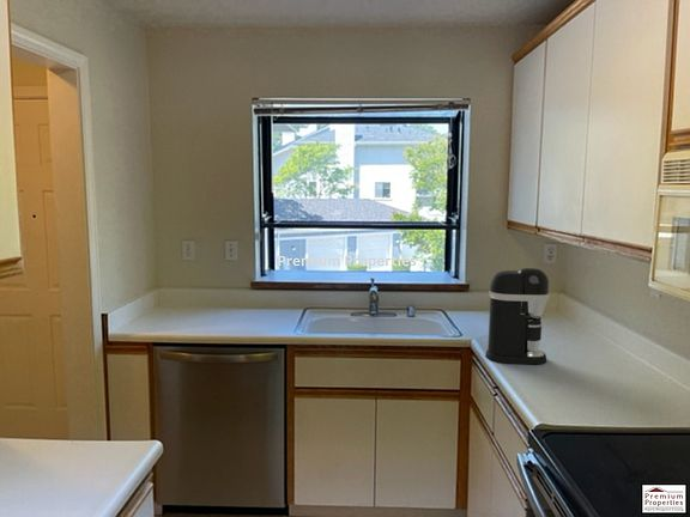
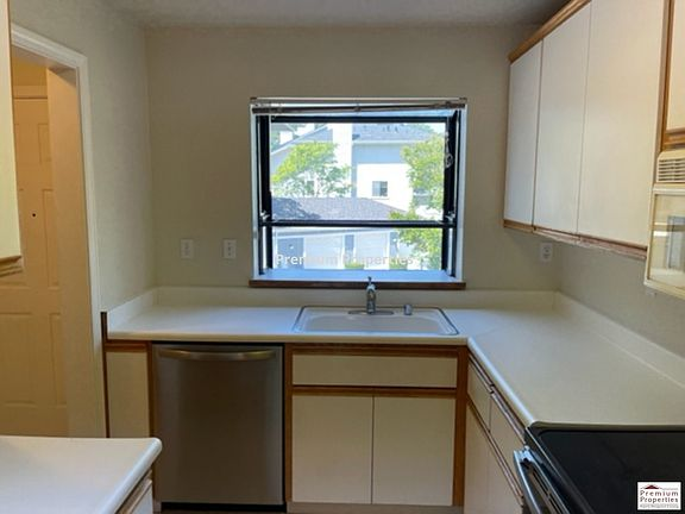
- coffee maker (518, 312)
